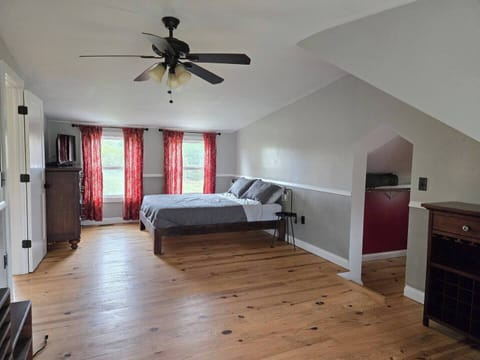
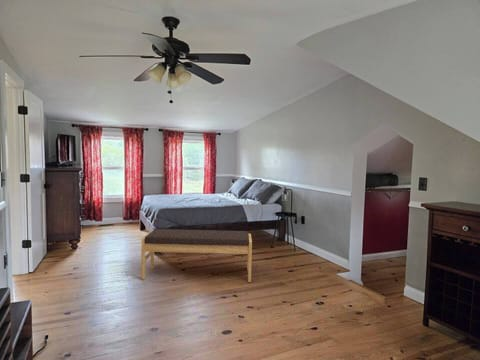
+ bench (198, 252)
